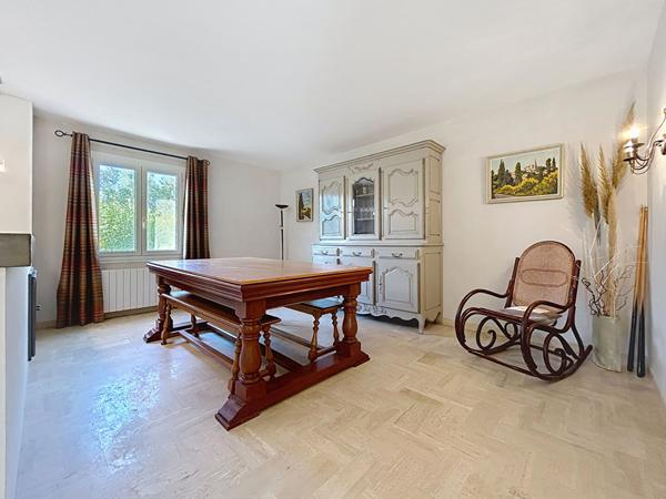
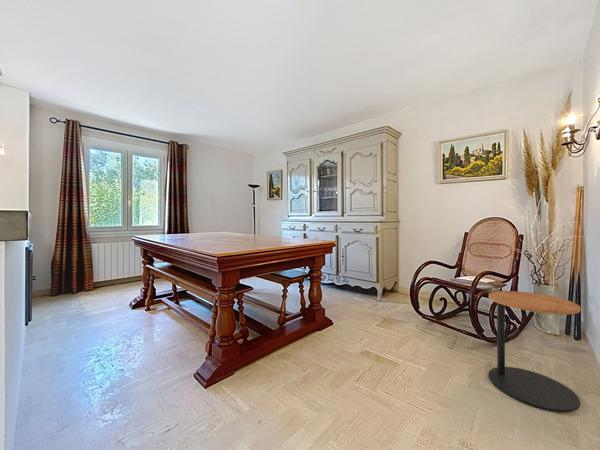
+ side table (504, 343)
